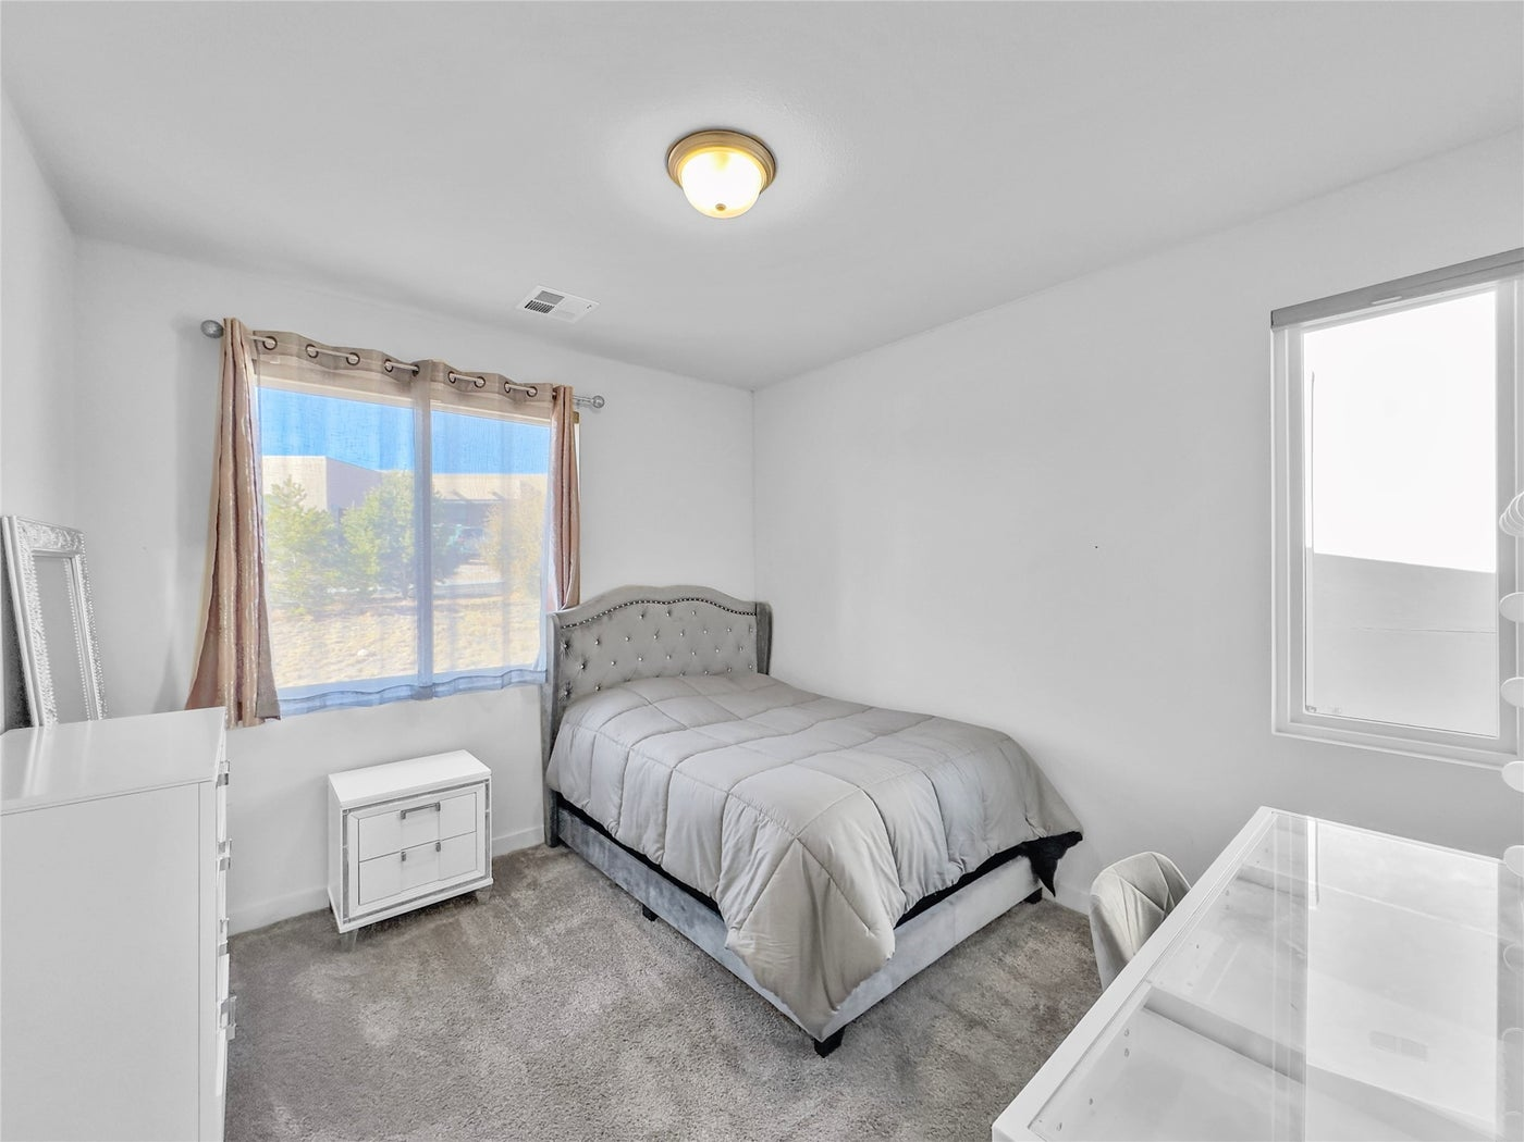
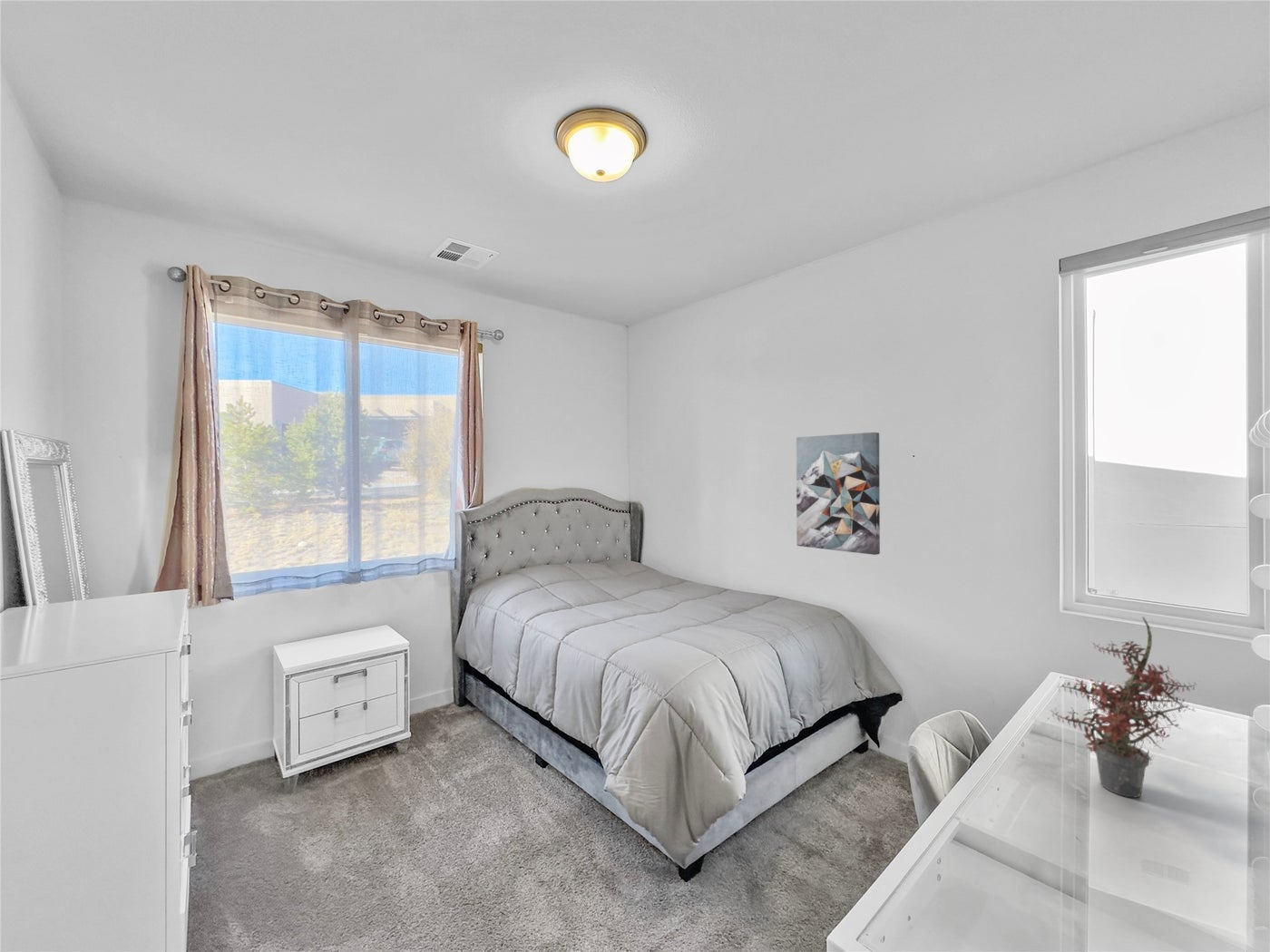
+ potted plant (1126, 703)
+ wall art (835, 492)
